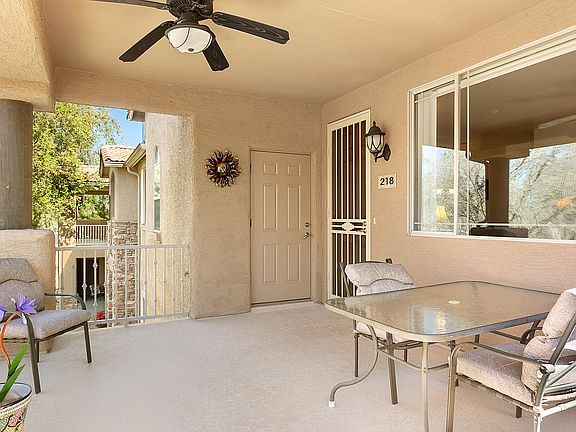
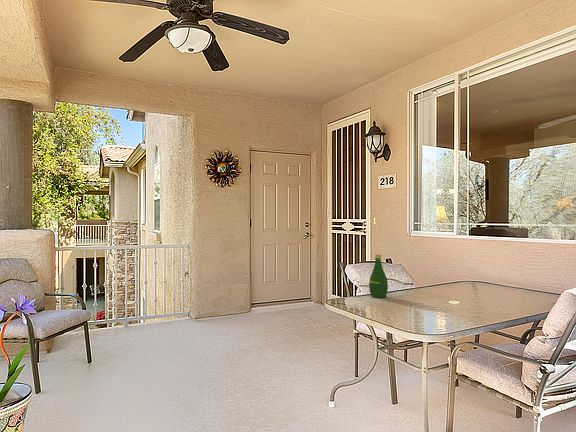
+ bottle (378, 275)
